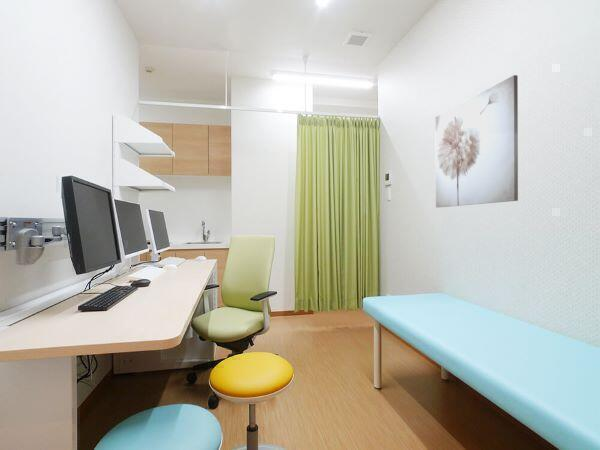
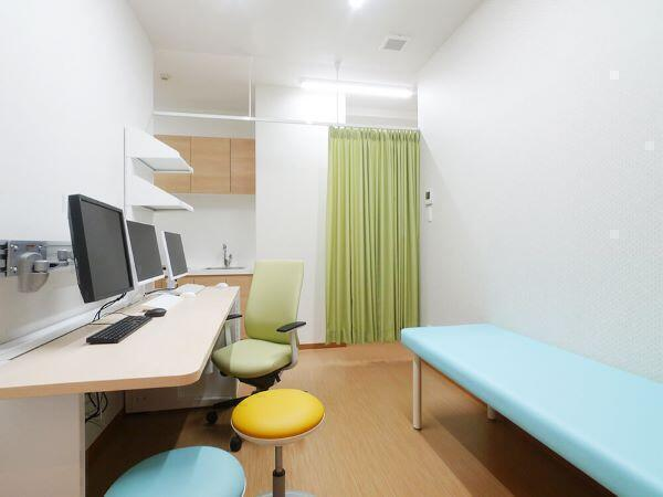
- wall art (470, 152)
